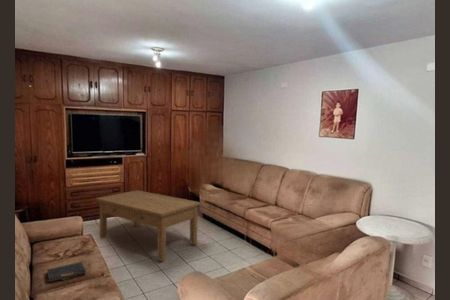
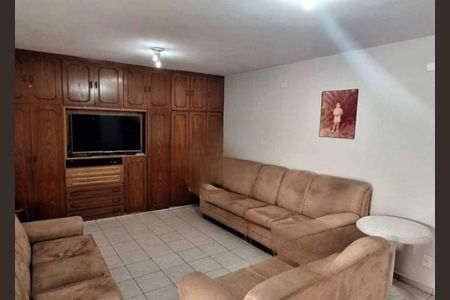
- coffee table (147, 220)
- book (66, 271)
